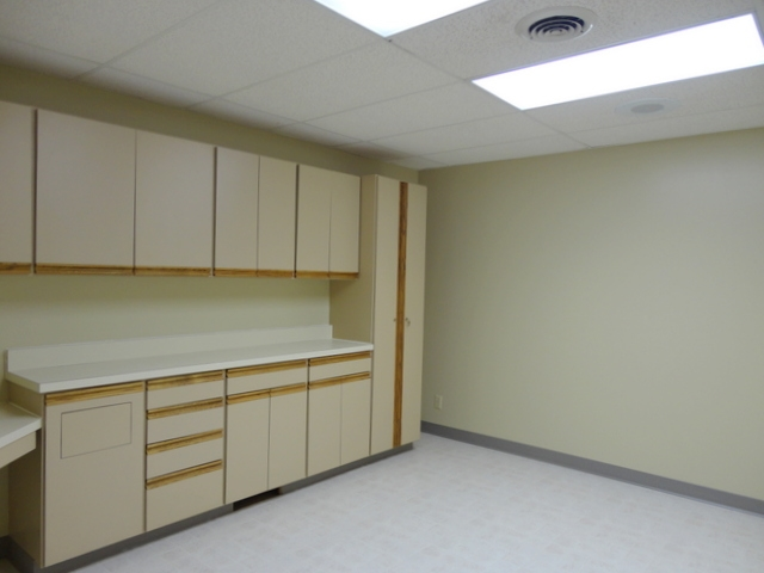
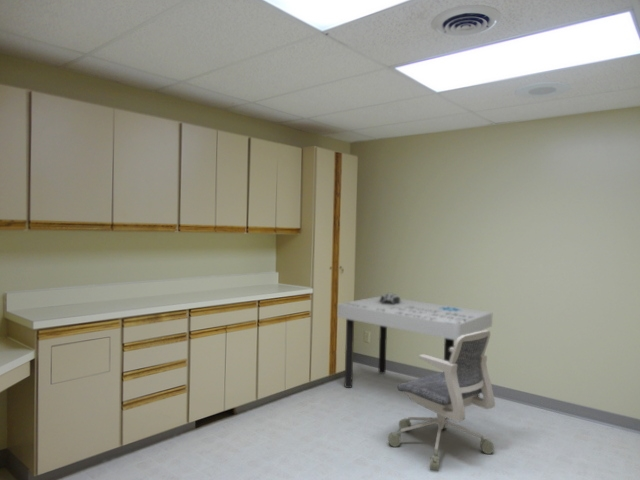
+ office chair (441, 385)
+ desk (416, 332)
